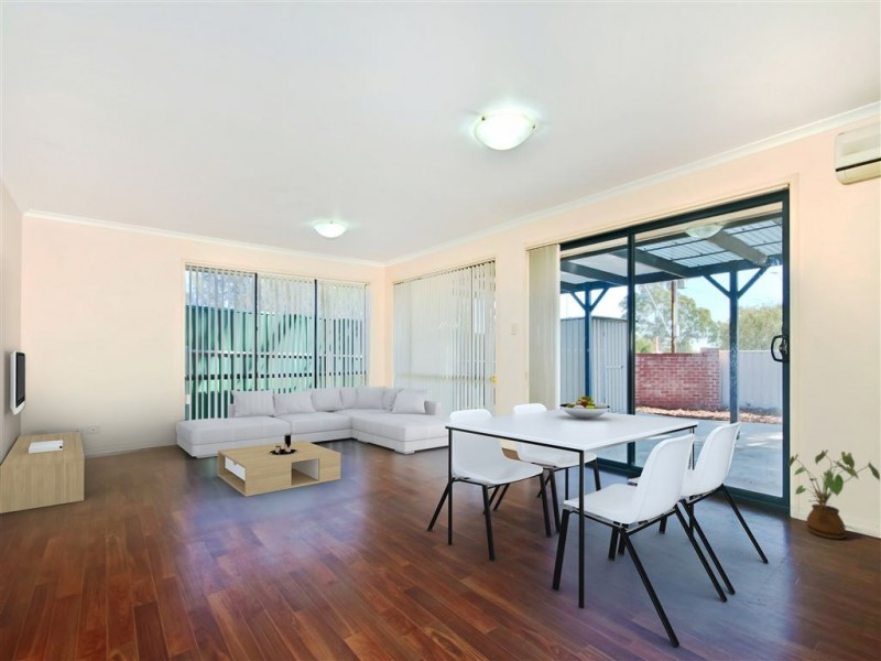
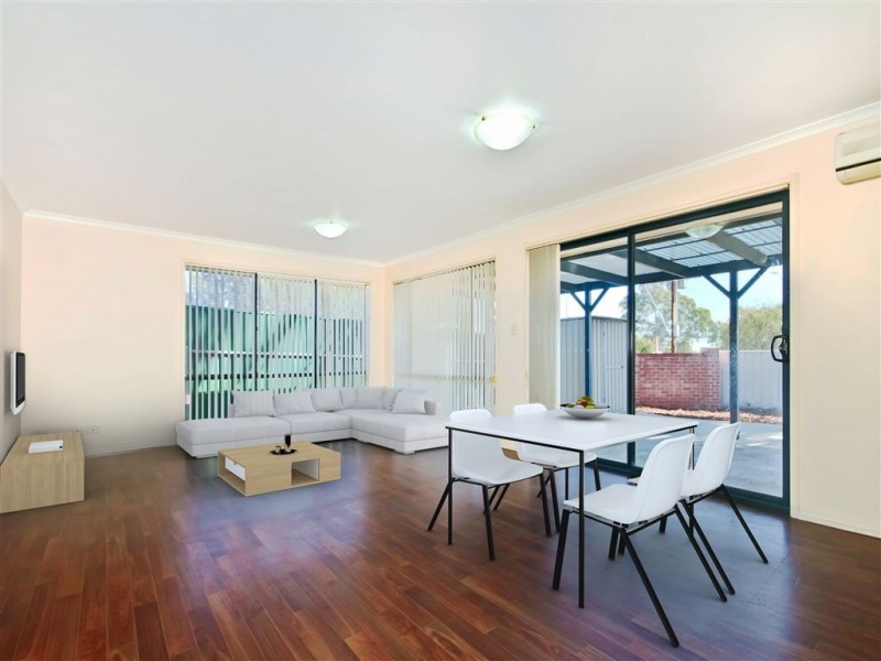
- house plant (829, 494)
